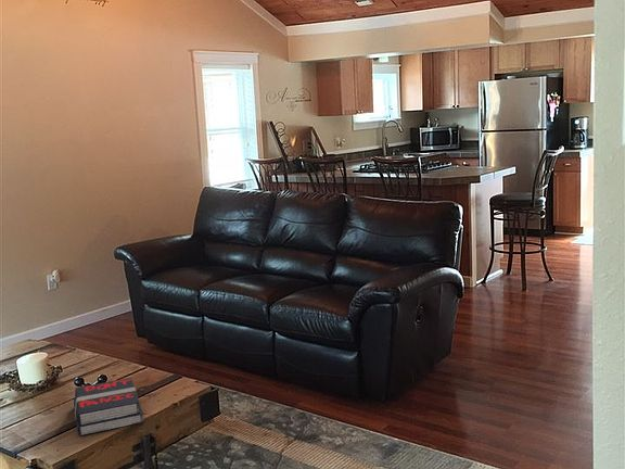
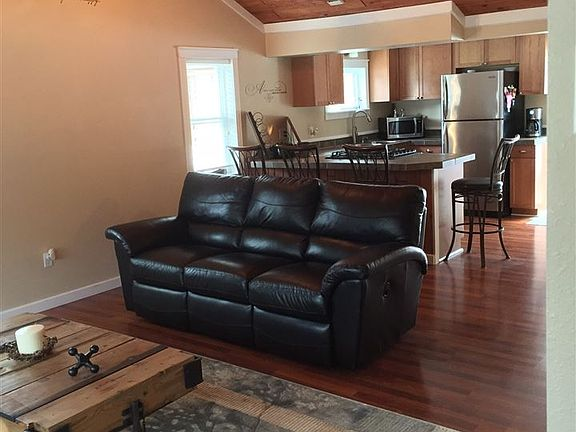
- book (106, 404)
